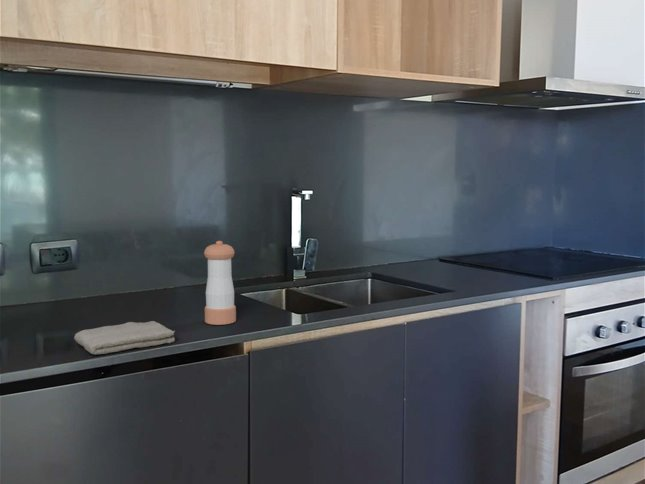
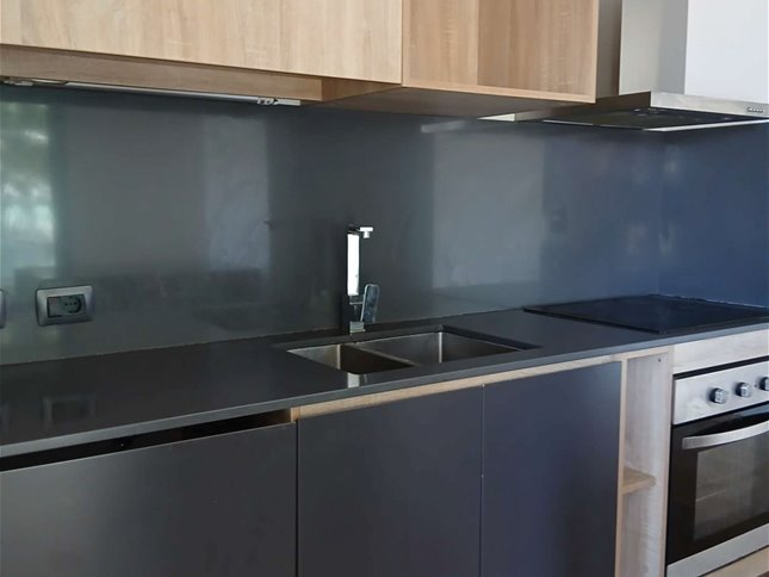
- pepper shaker (219, 281)
- washcloth (126, 336)
